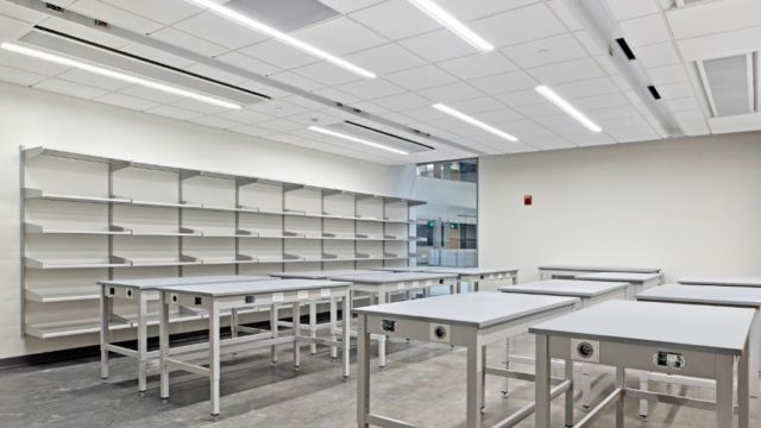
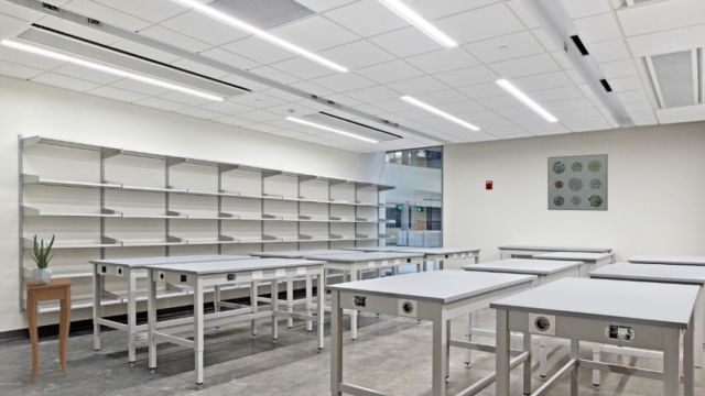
+ side table (59, 329)
+ potted plant (41, 258)
+ wall art (576, 183)
